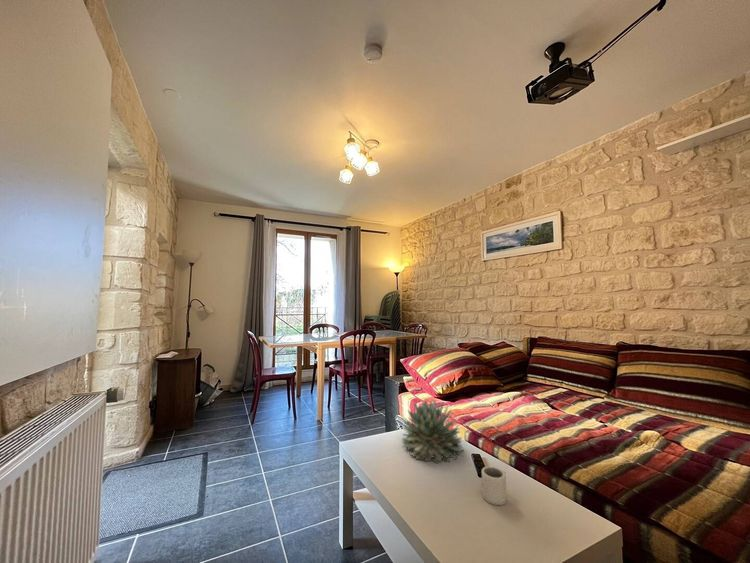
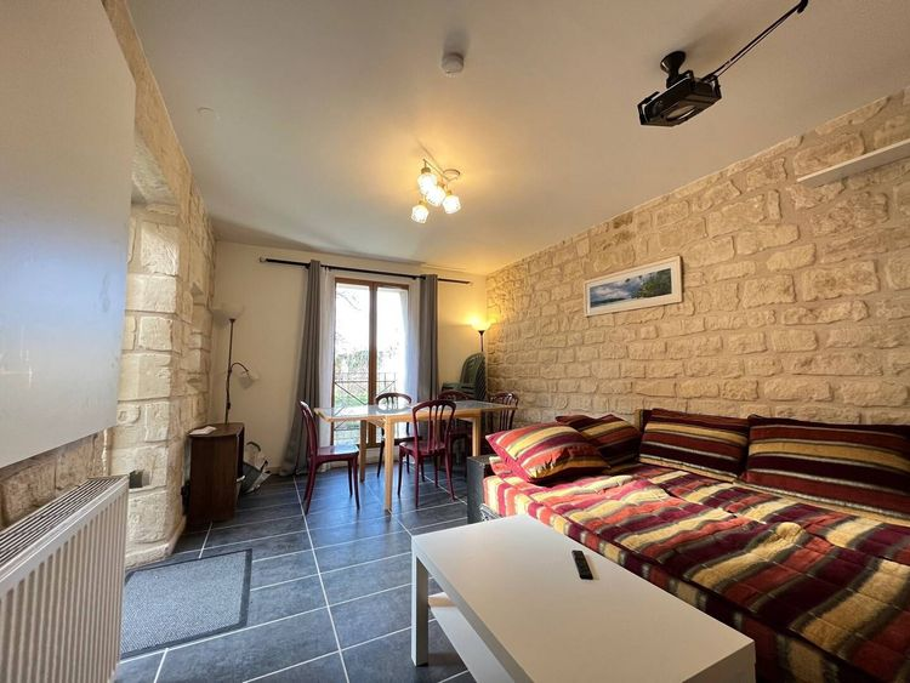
- cup (496, 483)
- succulent plant (433, 423)
